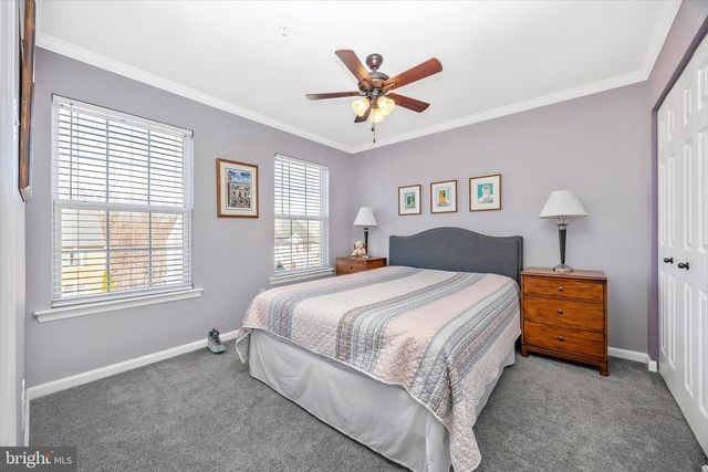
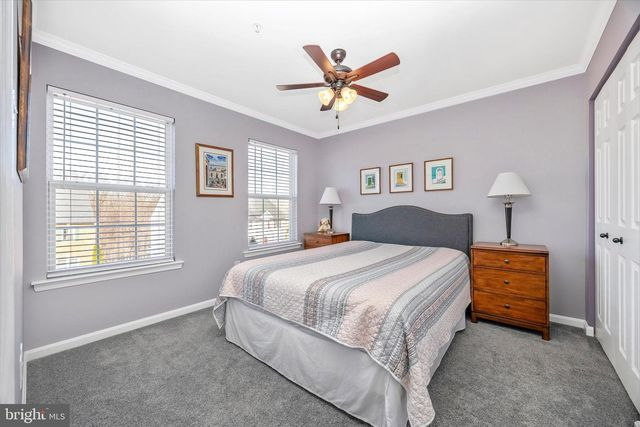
- sneaker (215, 338)
